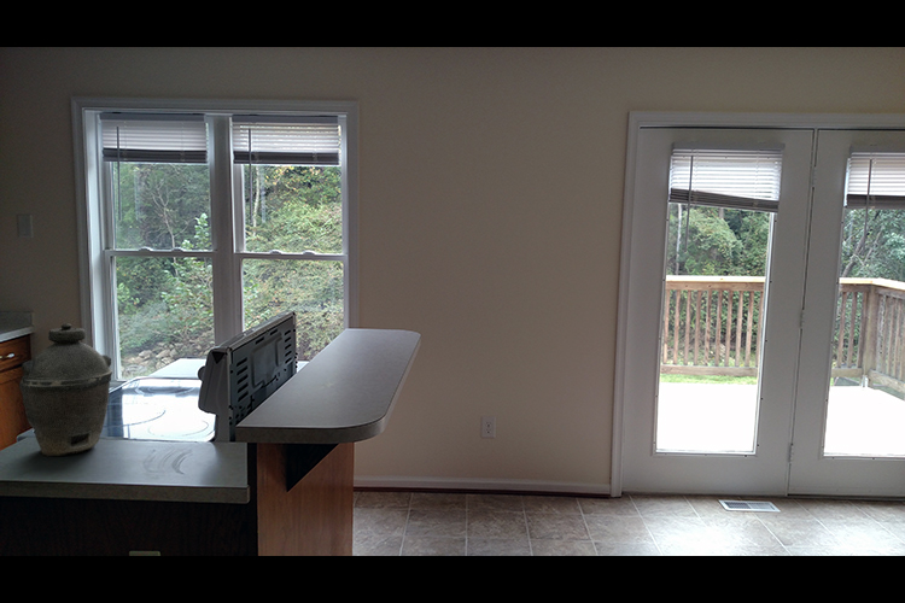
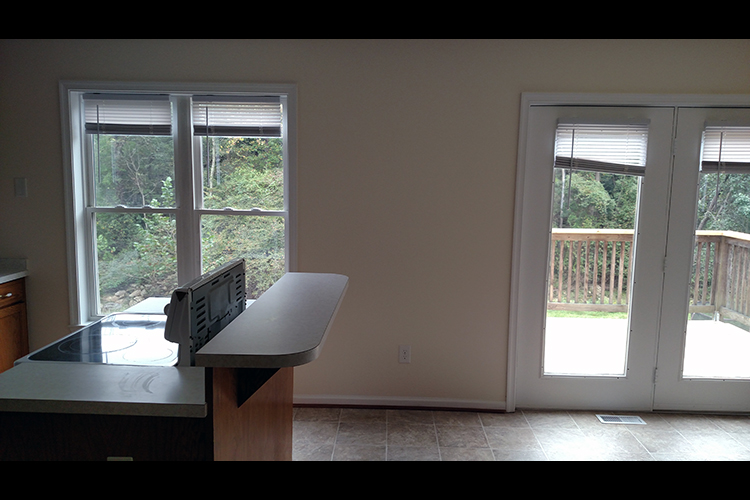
- kettle (68, 386)
